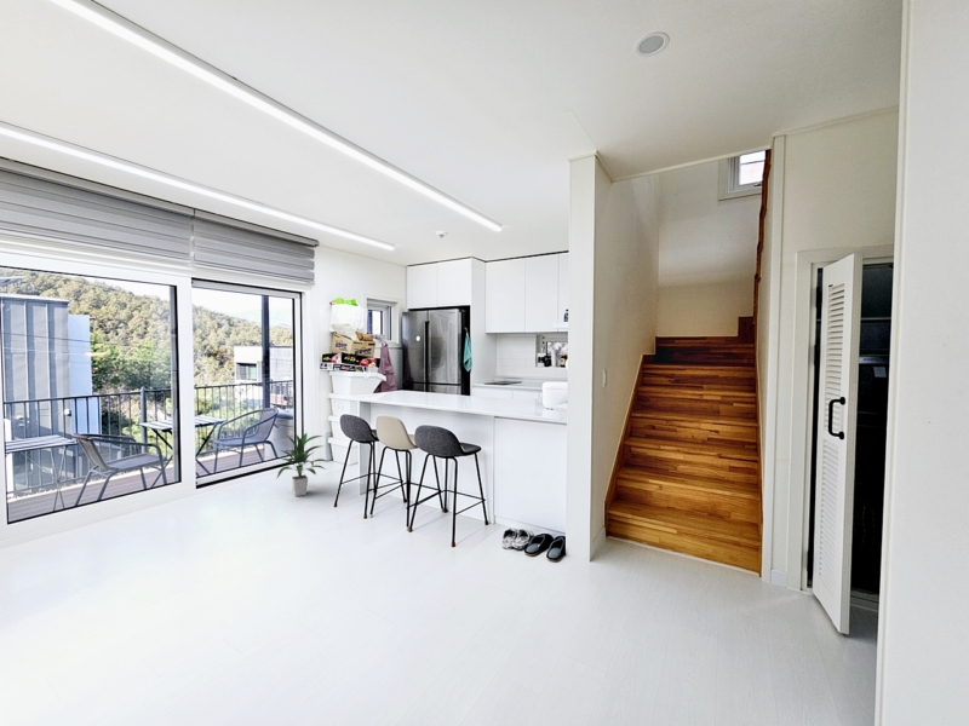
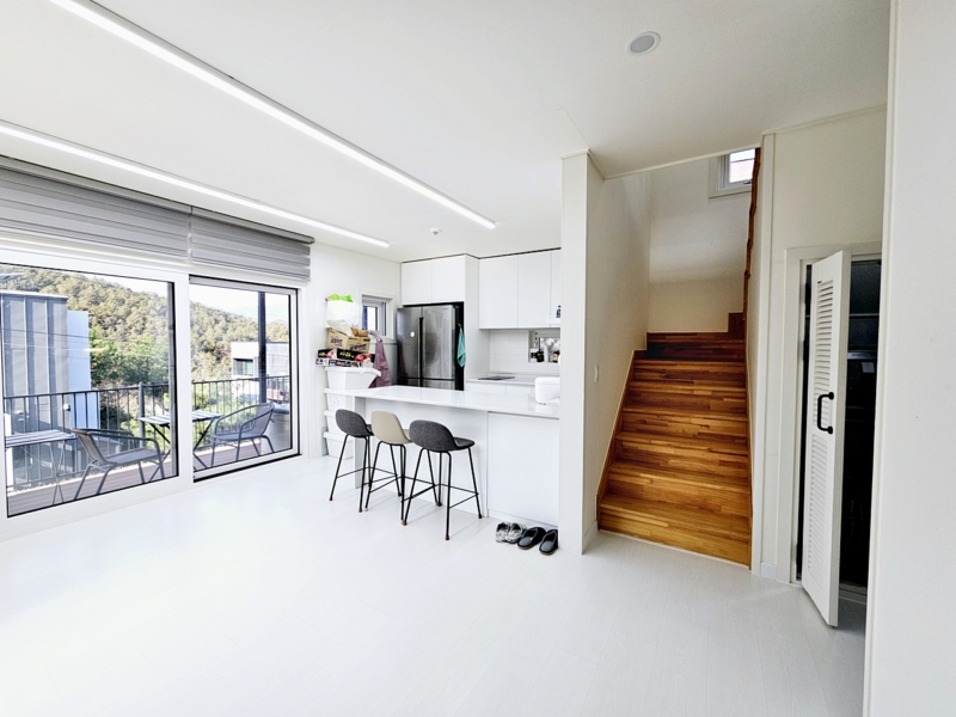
- indoor plant (300, 461)
